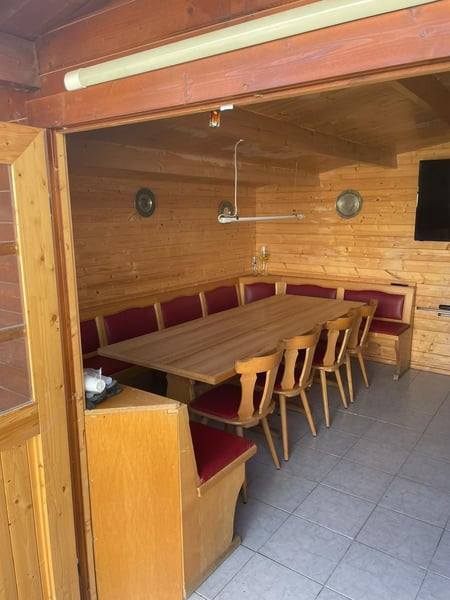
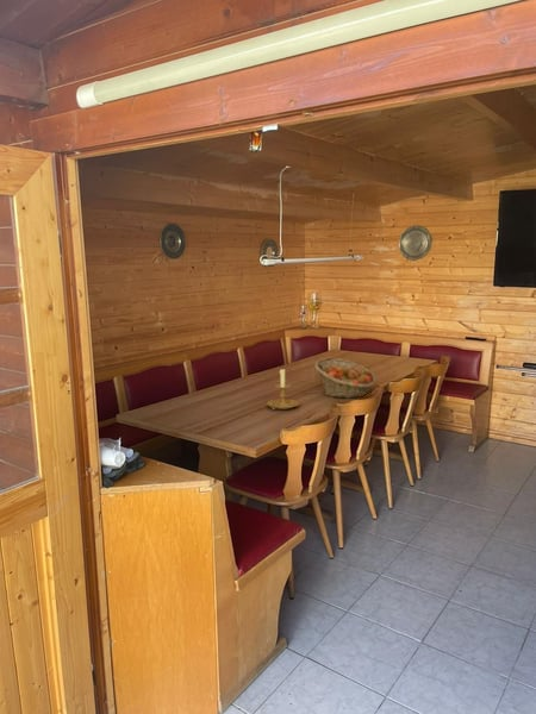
+ fruit basket (344, 376)
+ candle holder (282, 387)
